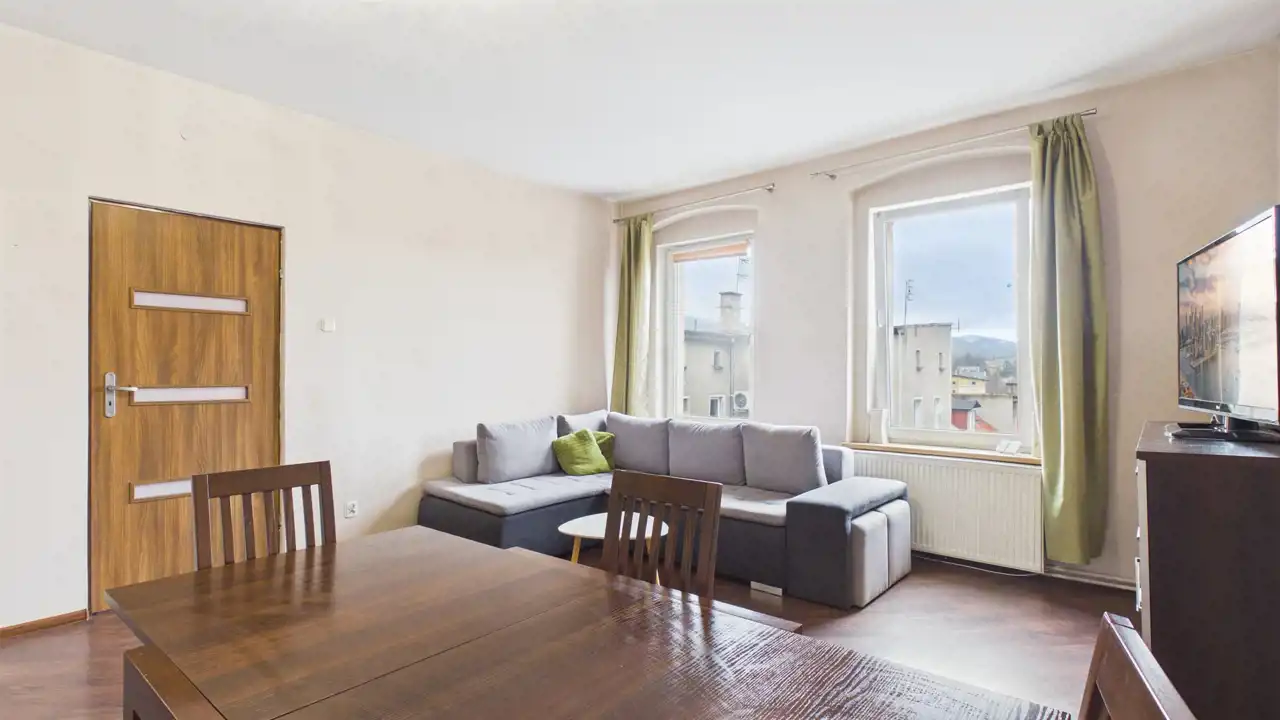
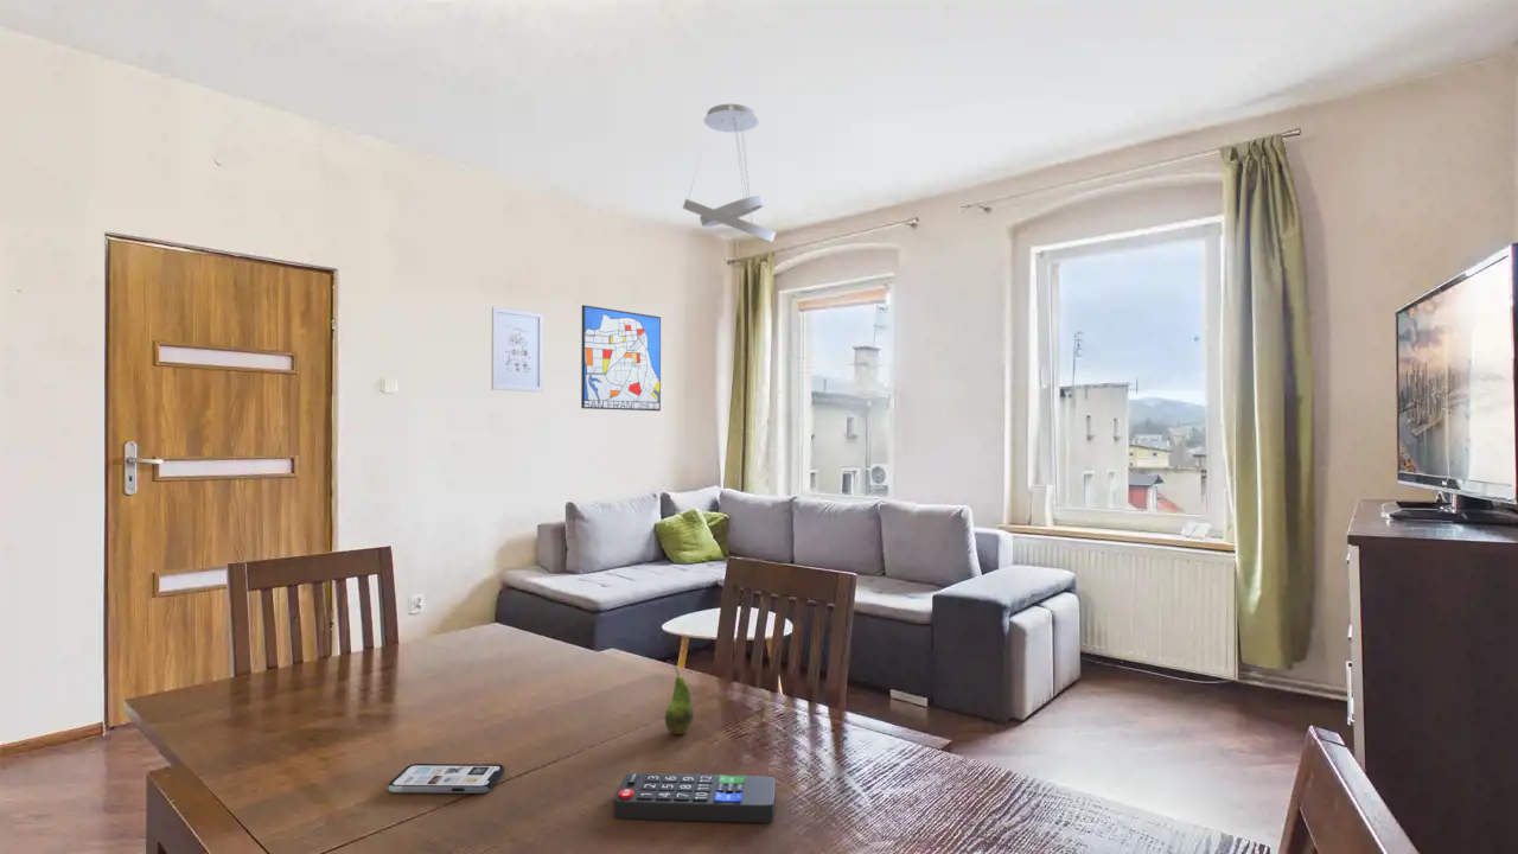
+ wall art (623, 359)
+ wall art (517, 350)
+ remote control (696, 795)
+ fruit (678, 696)
+ phone case (447, 778)
+ ceiling light fixture (741, 180)
